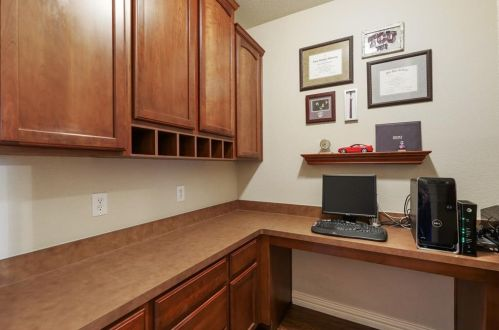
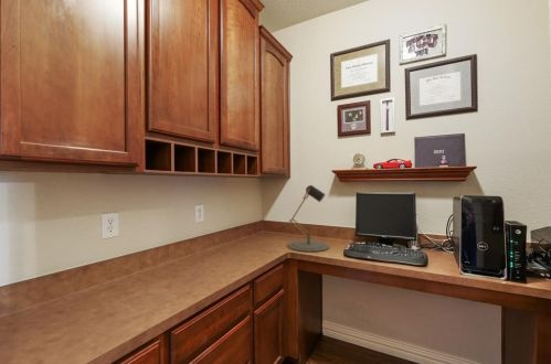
+ desk lamp (298, 210)
